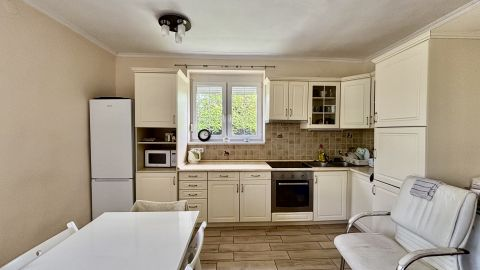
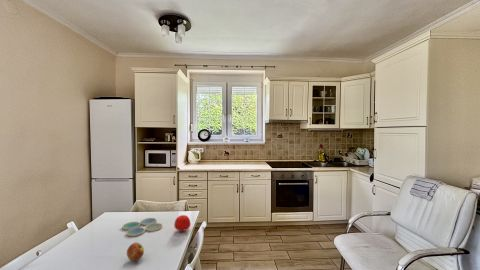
+ apple (182, 222)
+ apple (135, 251)
+ drink coaster (141, 227)
